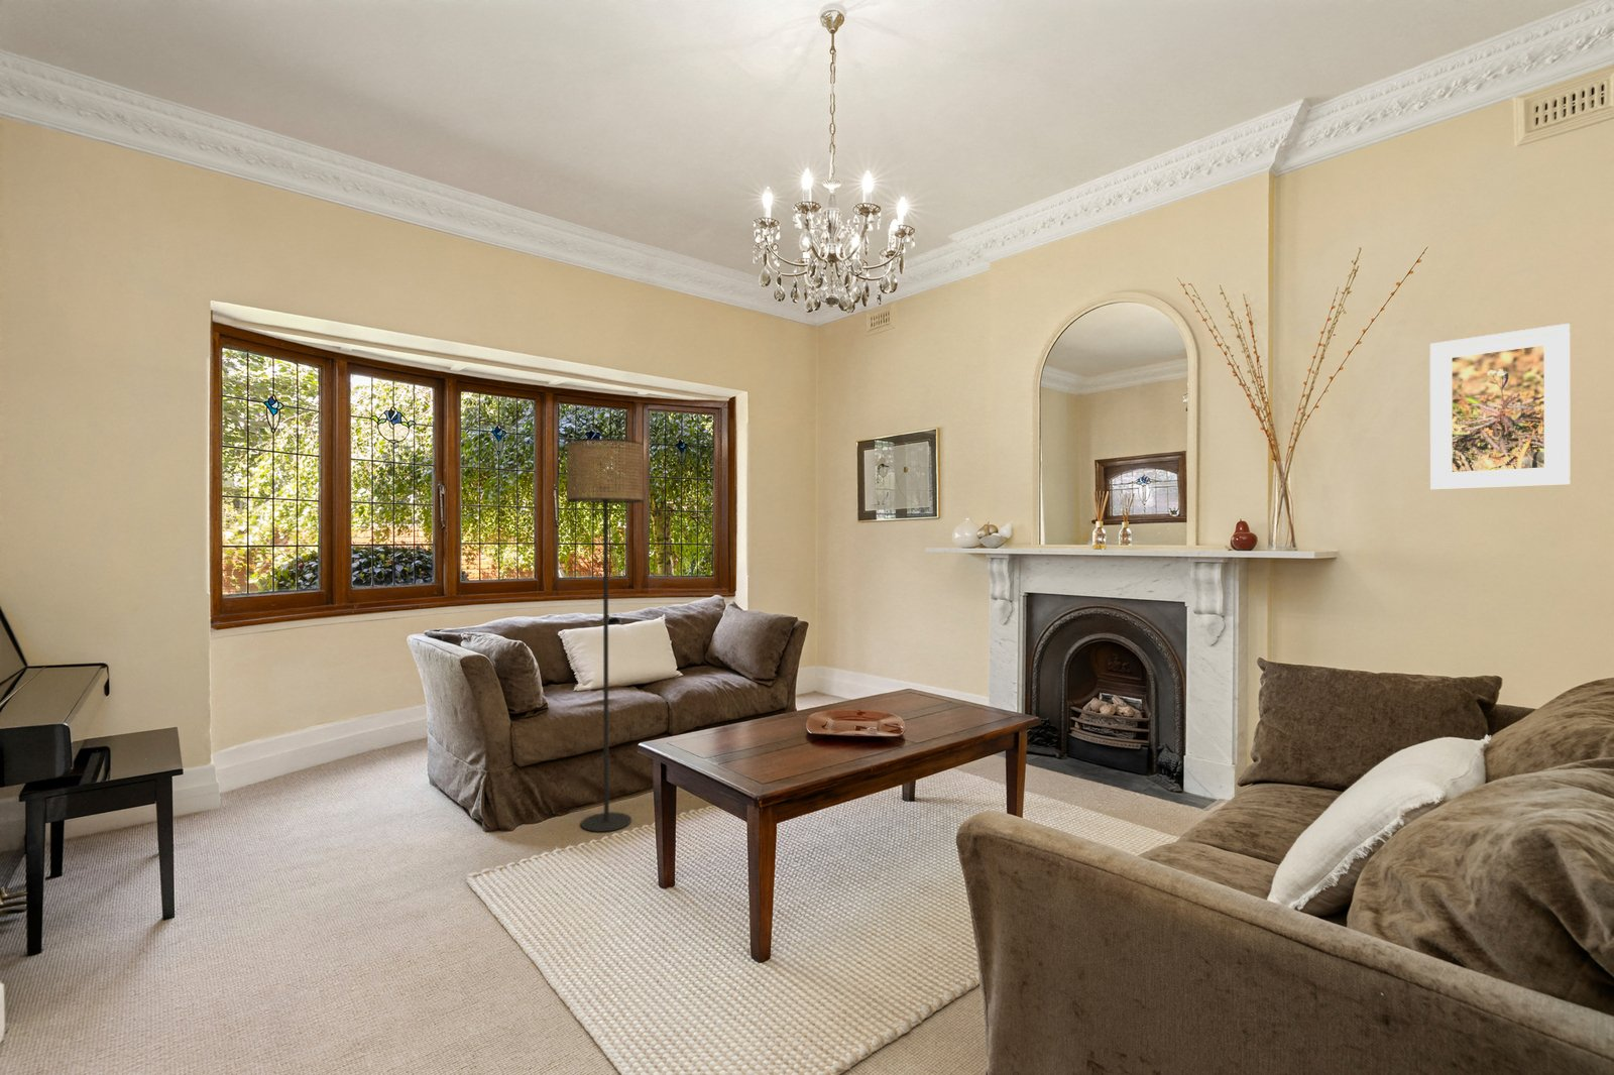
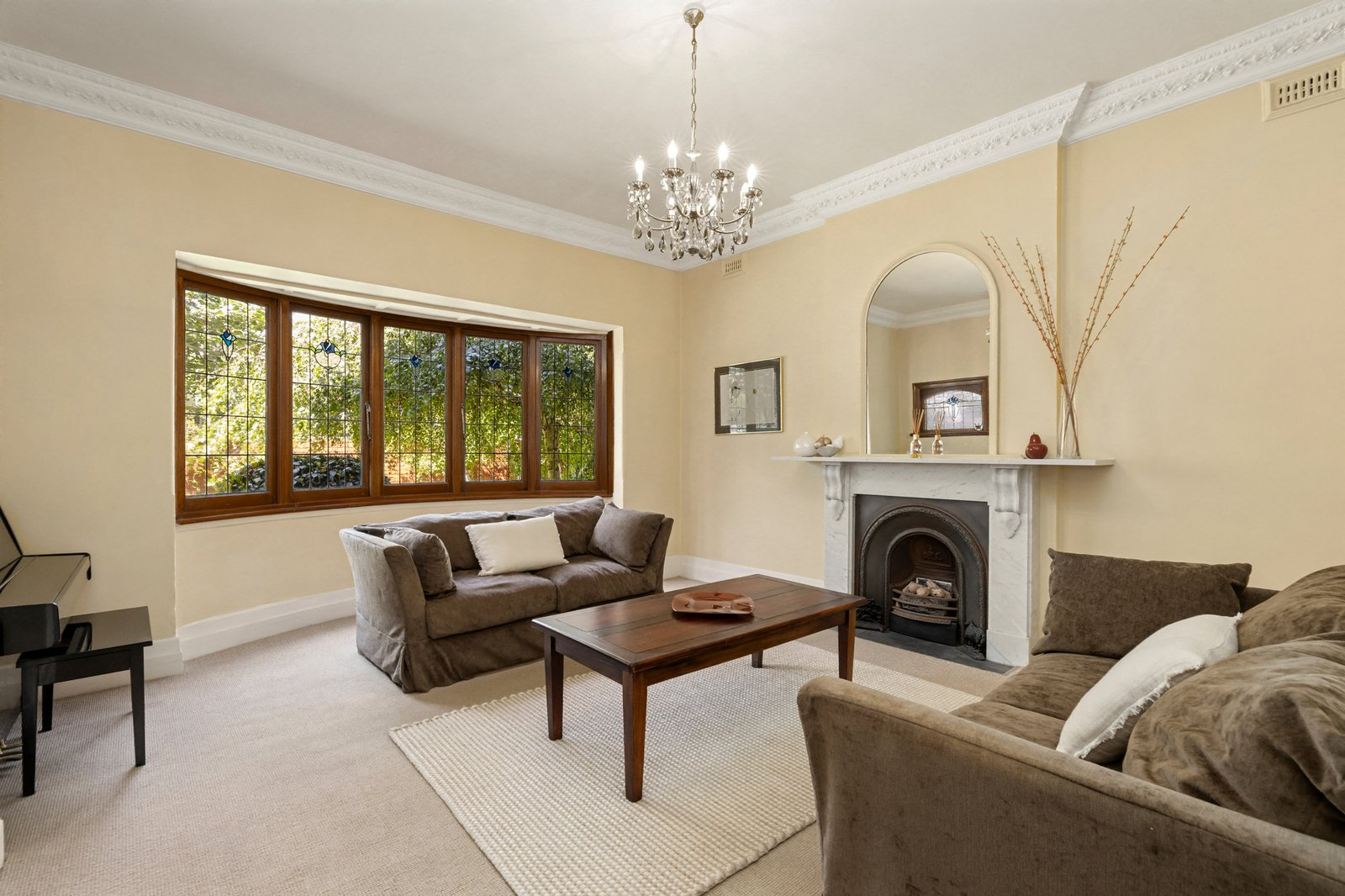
- floor lamp (605, 632)
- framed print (1496, 410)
